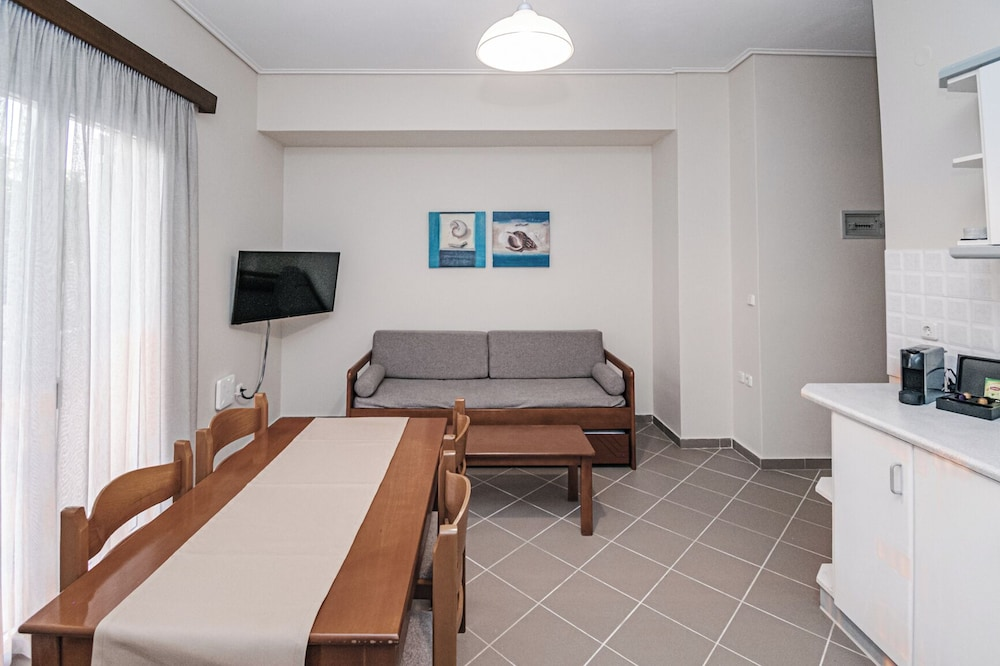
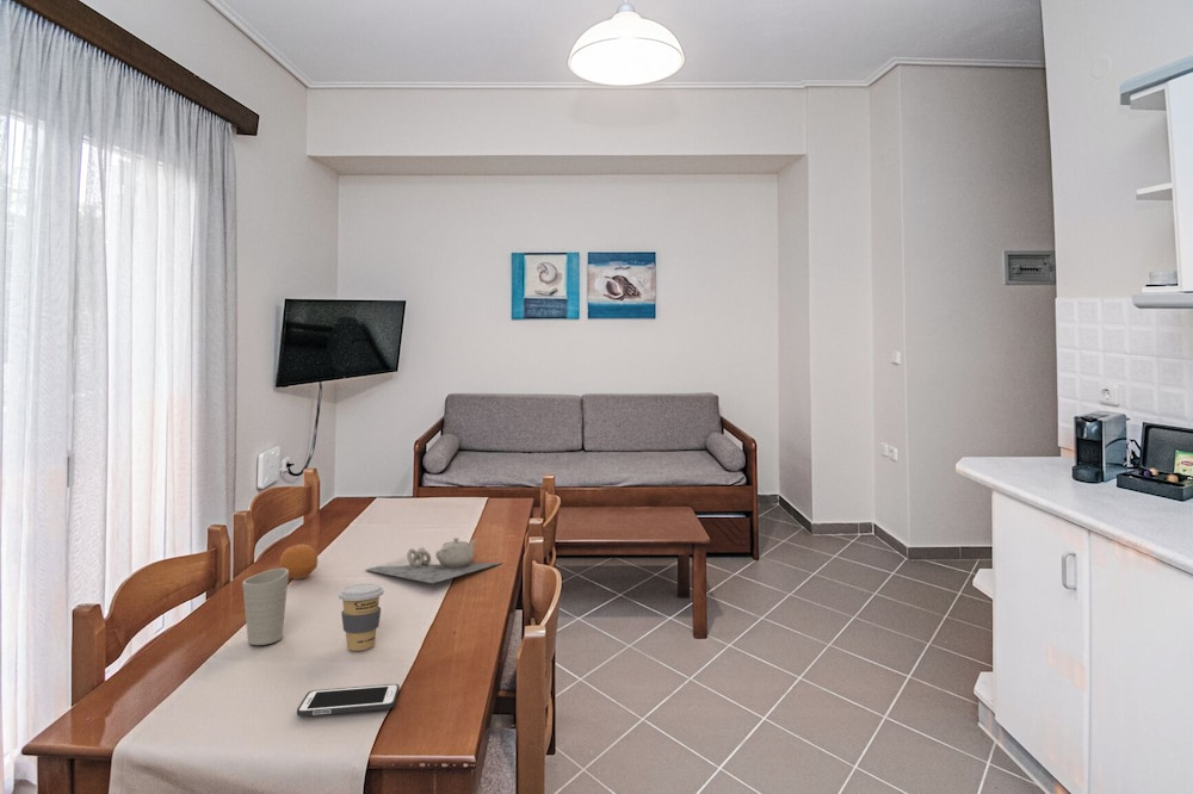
+ coffee cup (360, 616)
+ cell phone (350, 699)
+ fruit (298, 562)
+ teapot (435, 552)
+ cup (265, 606)
